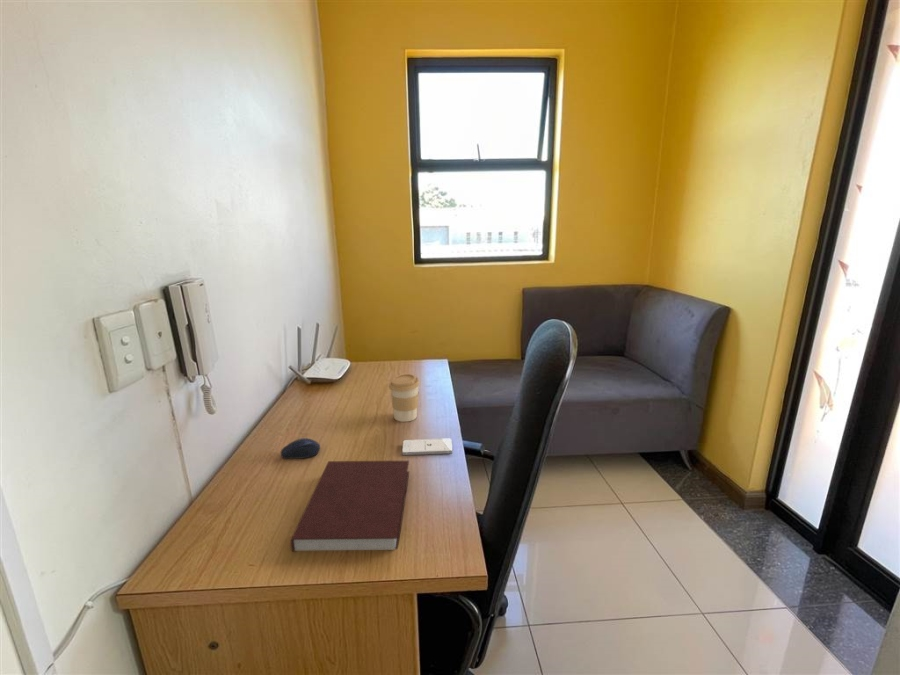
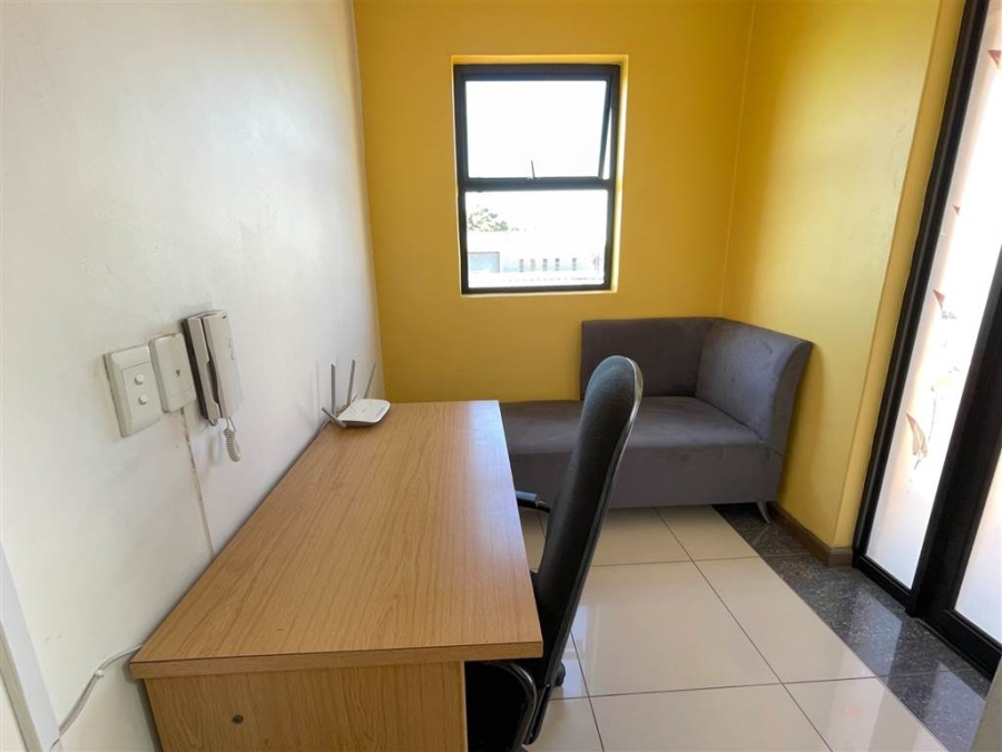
- smartphone (427, 446)
- coffee cup (404, 397)
- computer mouse (300, 446)
- notebook (357, 500)
